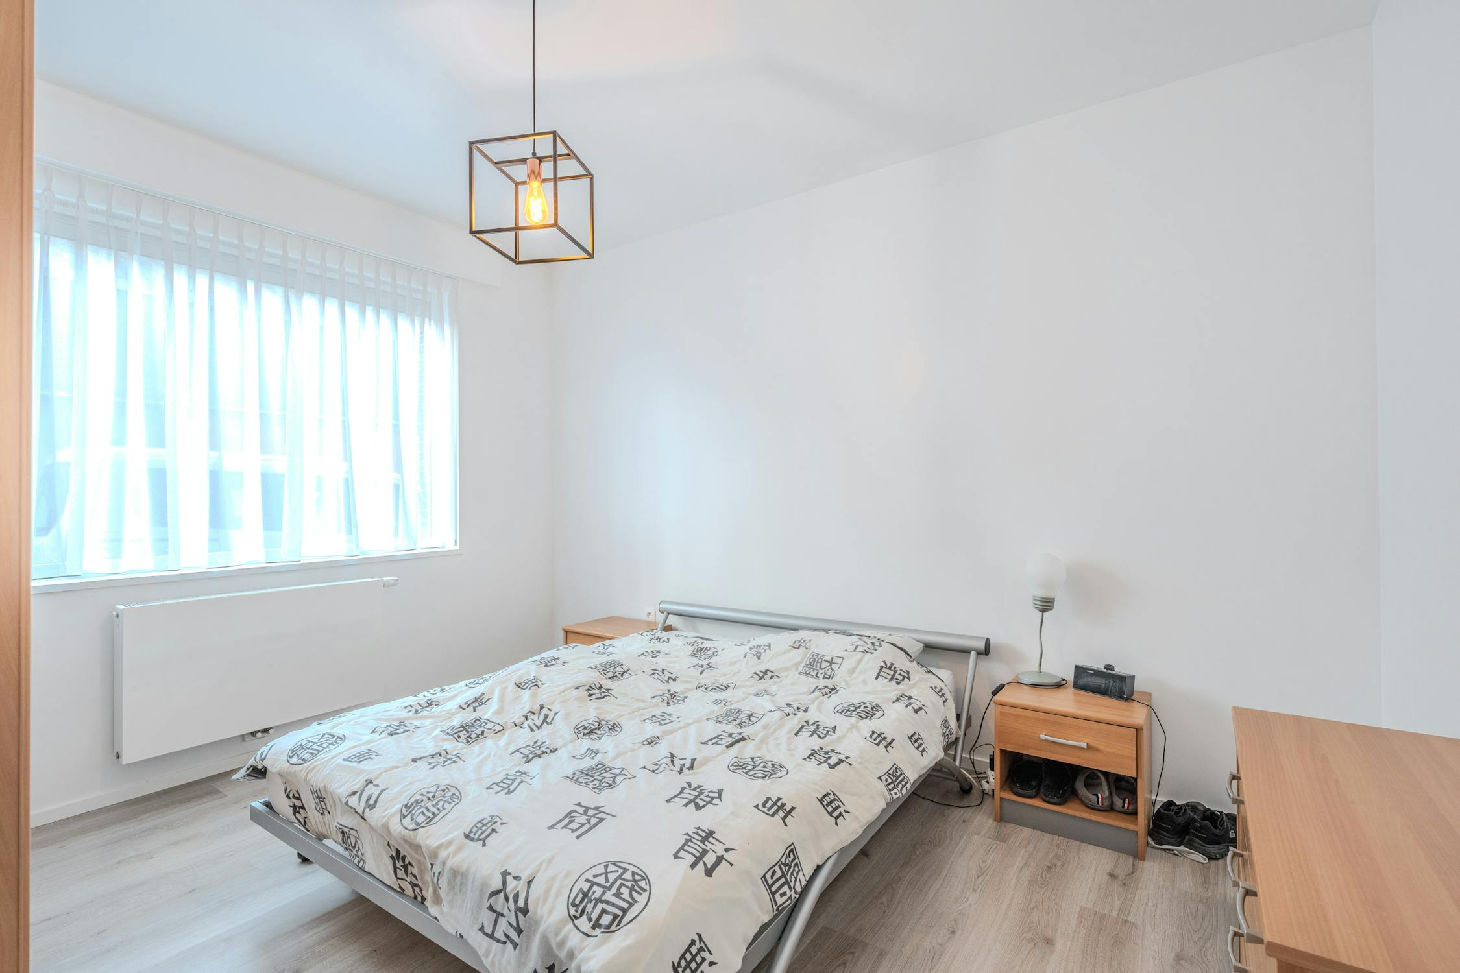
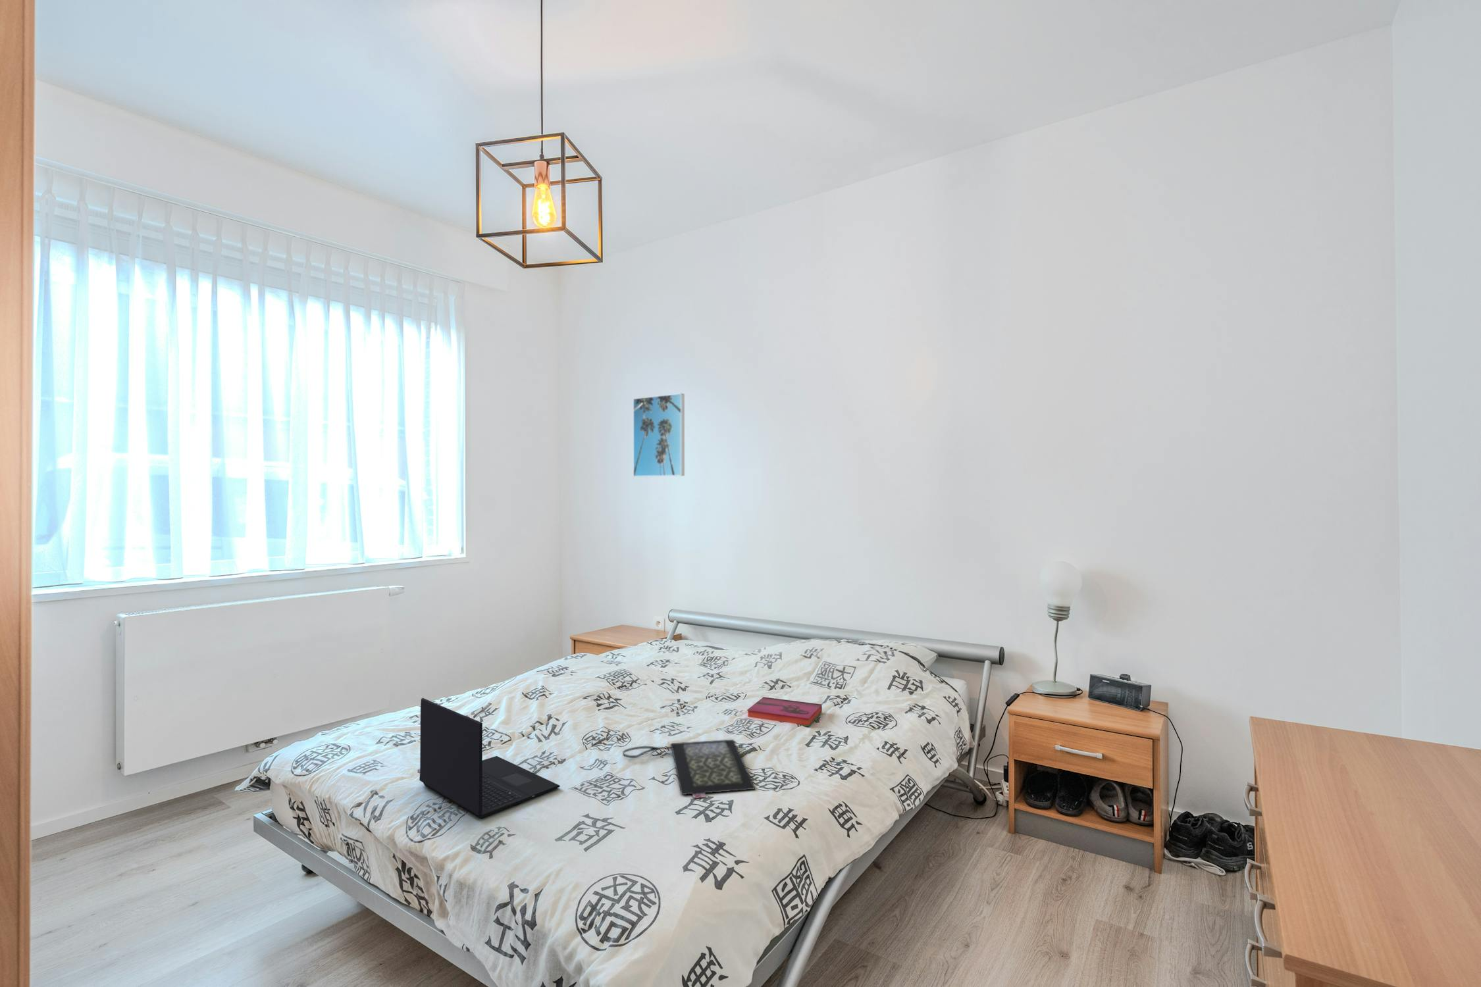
+ clutch bag (705, 761)
+ laptop (482, 742)
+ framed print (658, 435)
+ hardback book (785, 711)
